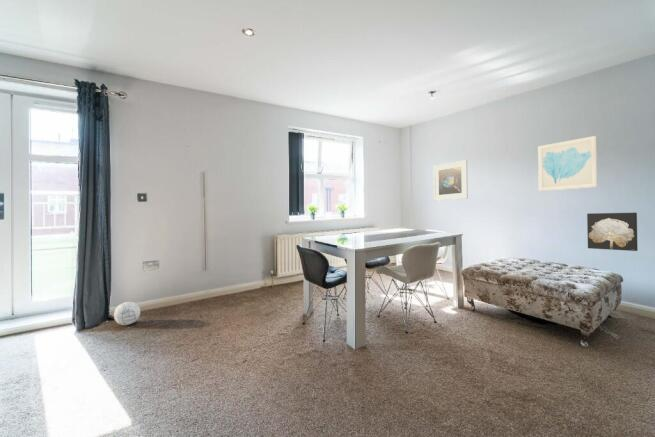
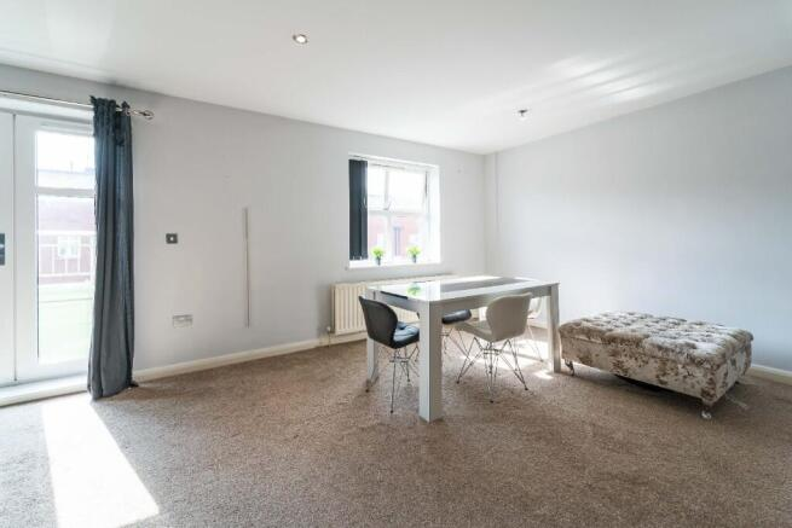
- wall art (565, 165)
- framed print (449, 181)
- ball (127, 313)
- wall art (611, 231)
